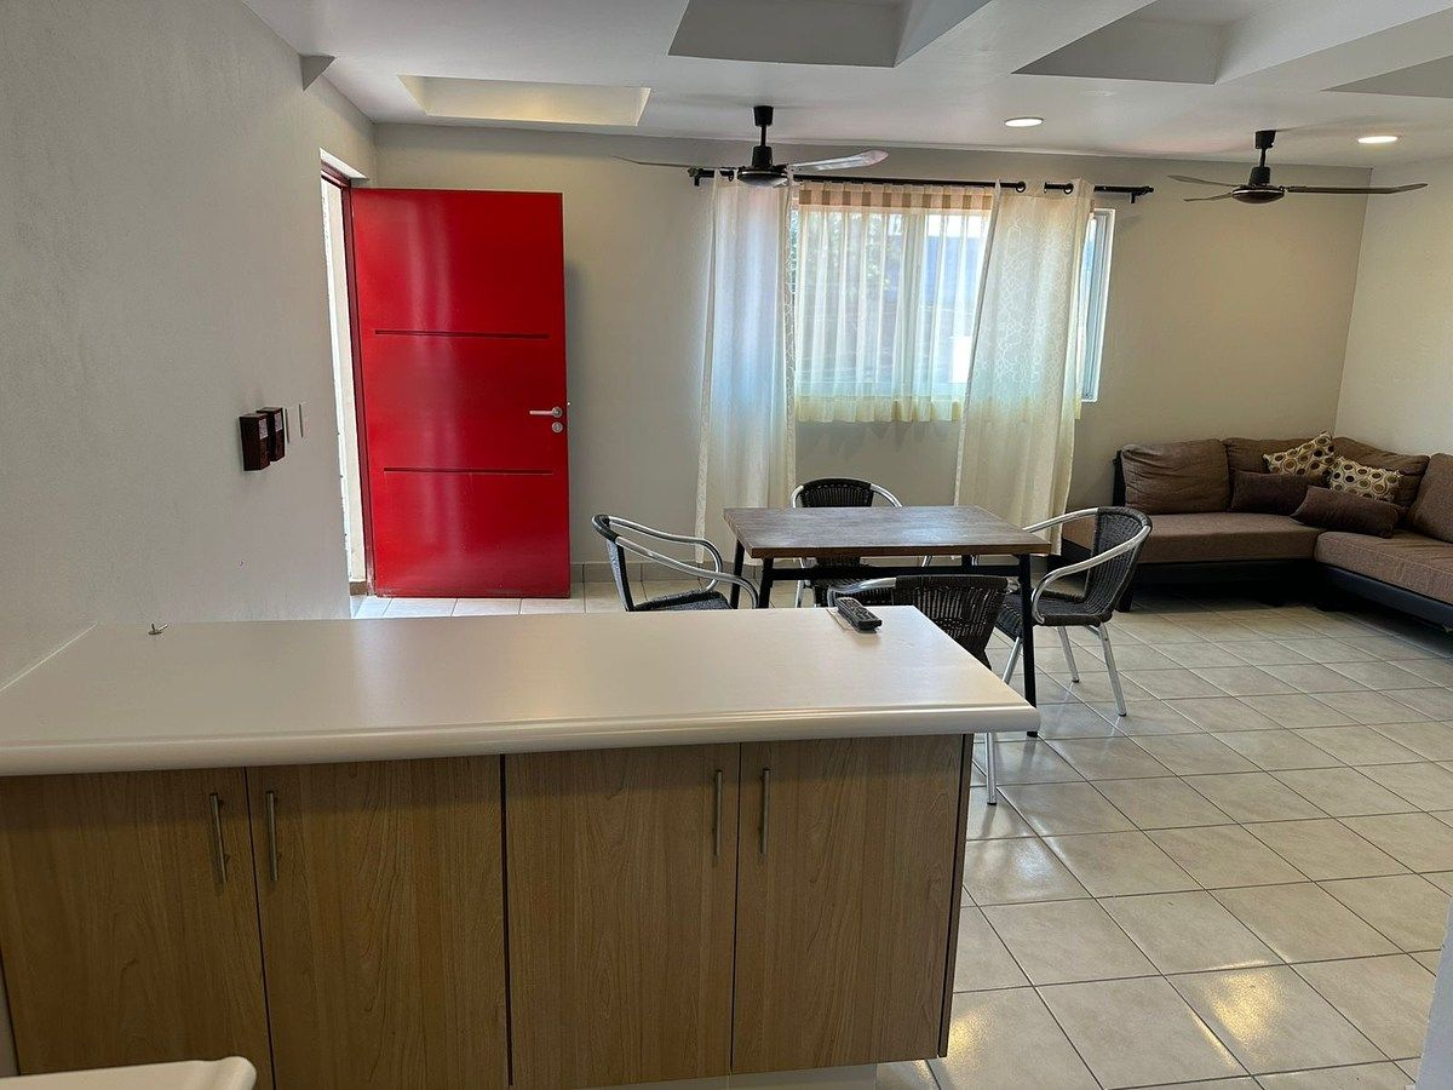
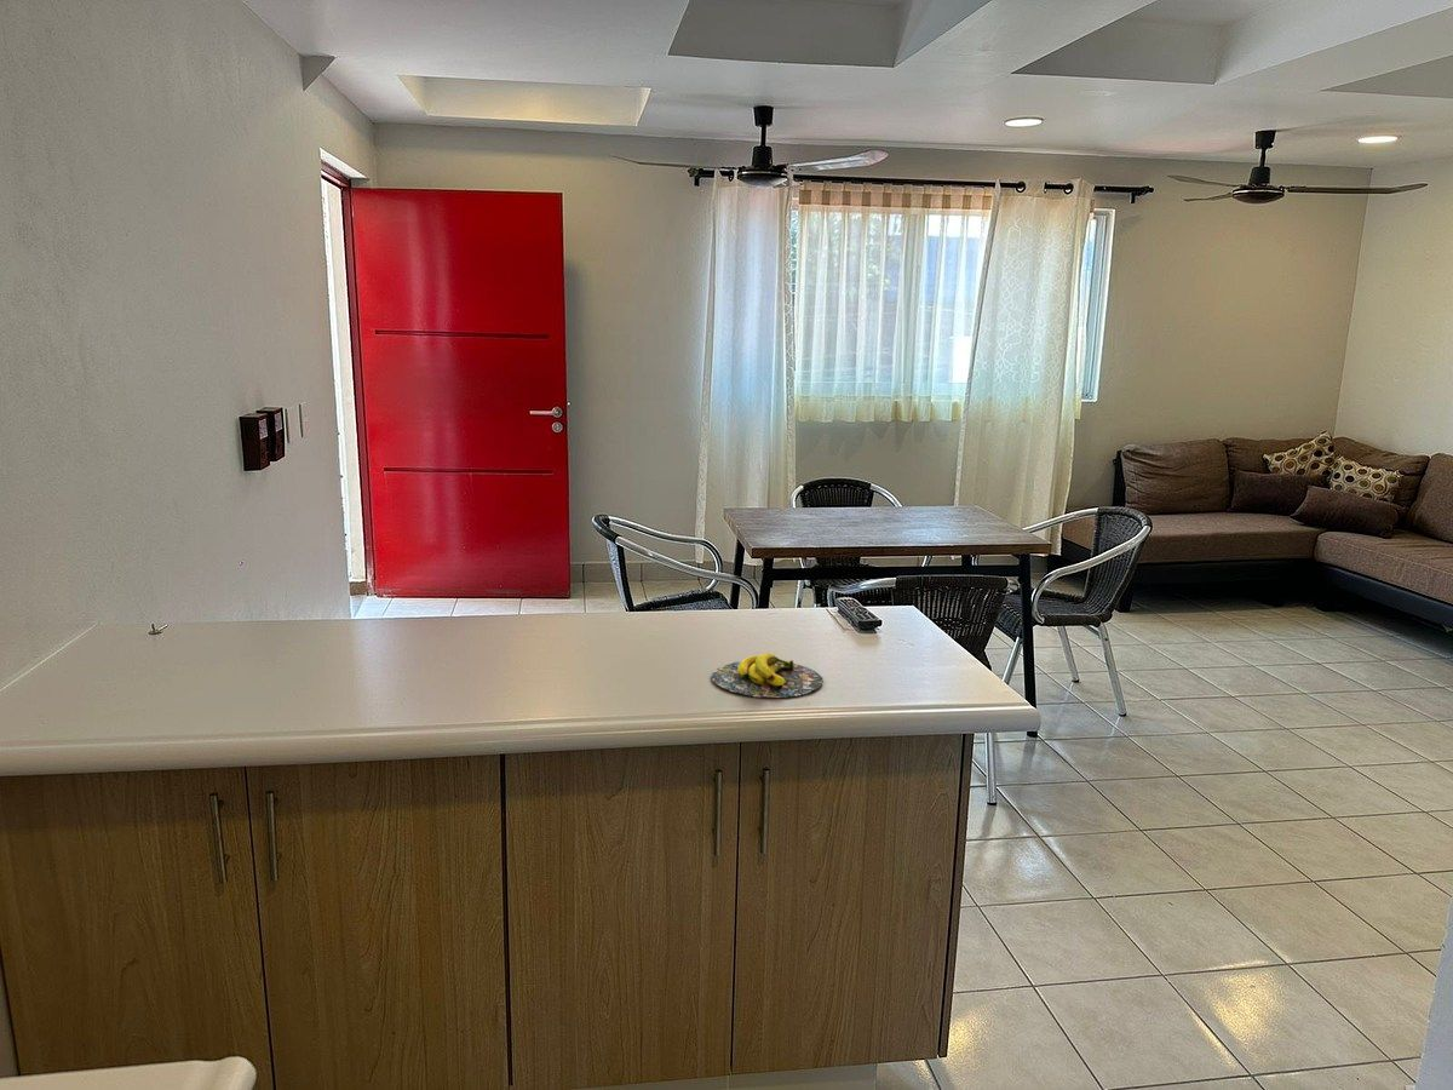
+ banana (766, 667)
